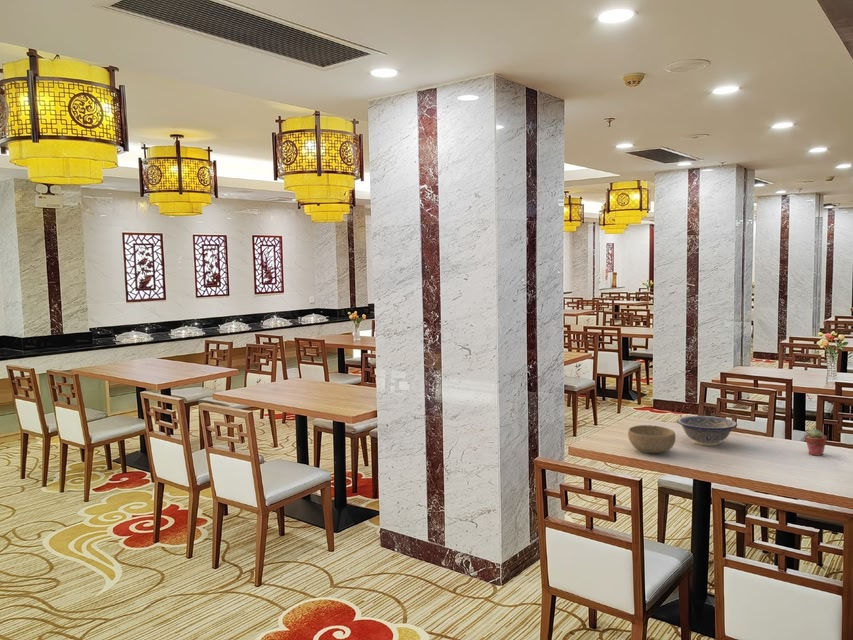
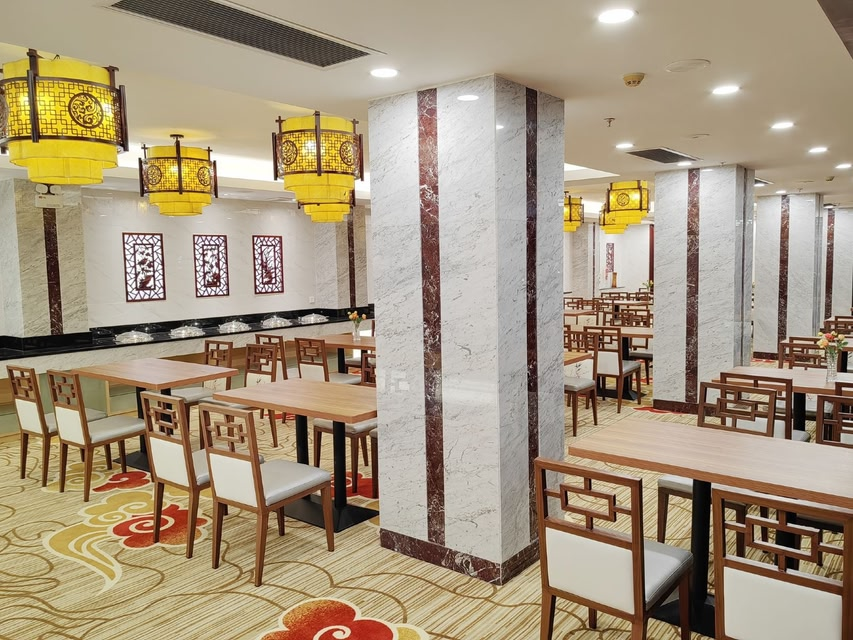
- decorative bowl (706, 432)
- potted succulent (815, 441)
- bowl (651, 440)
